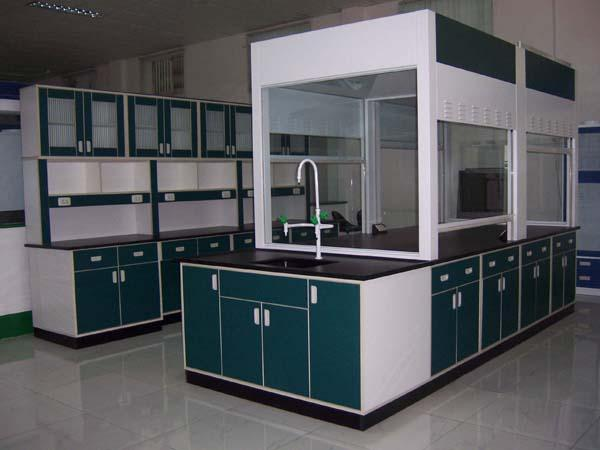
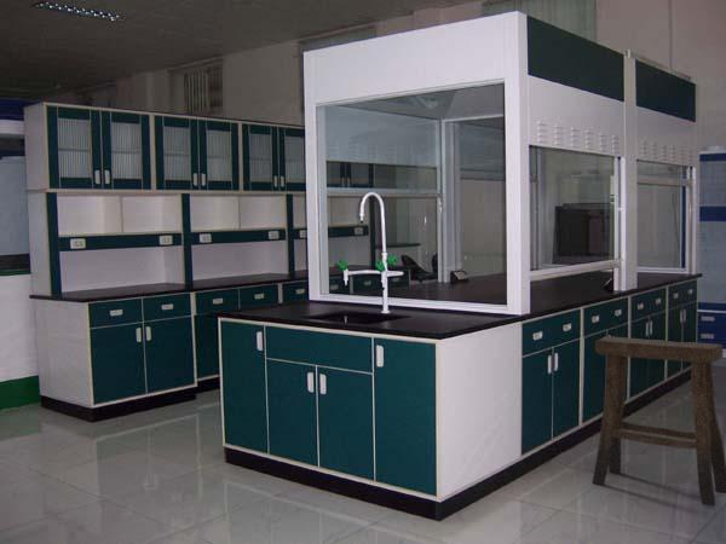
+ stool (655, 426)
